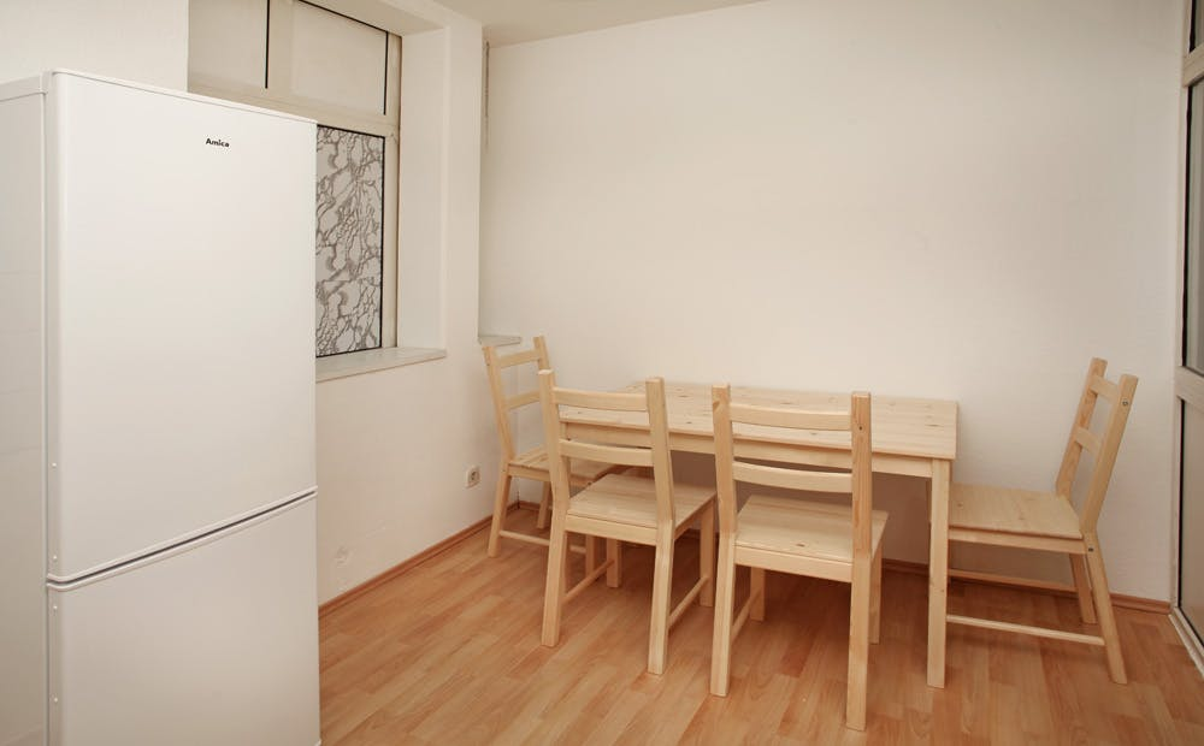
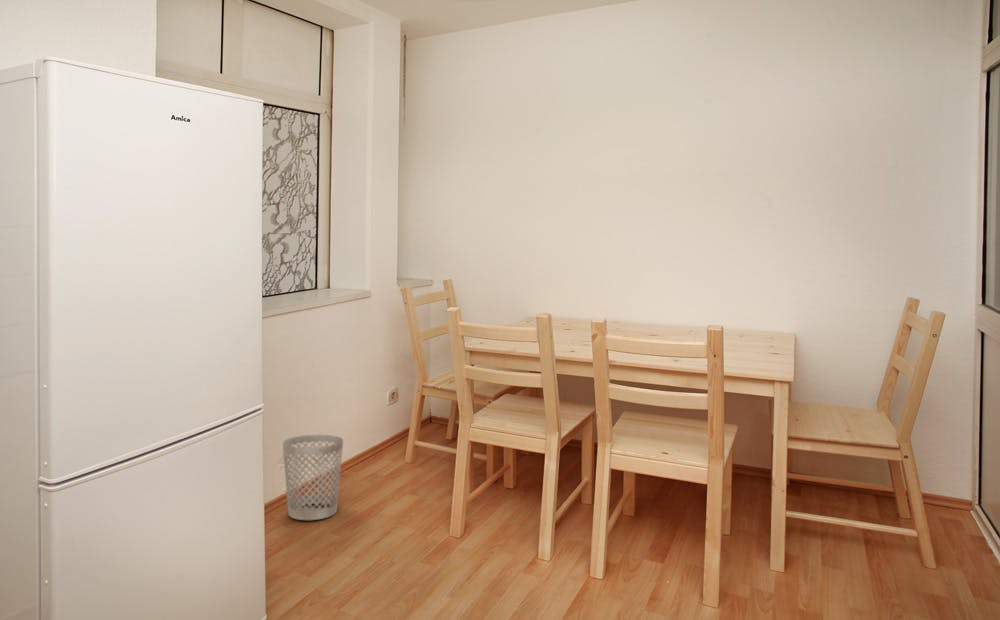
+ wastebasket (314, 476)
